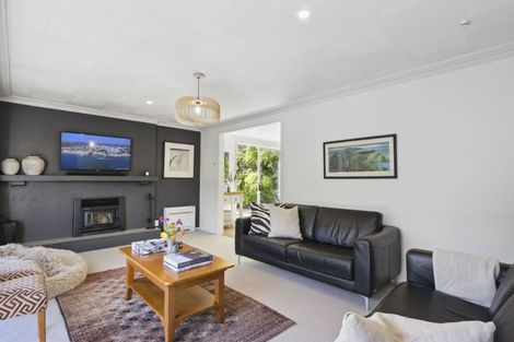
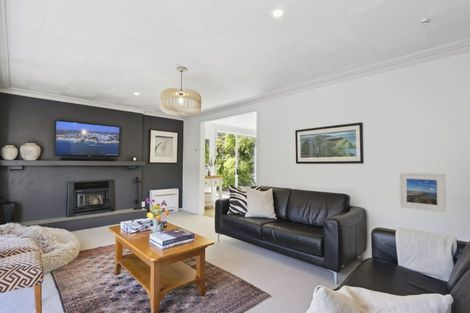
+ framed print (421, 191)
